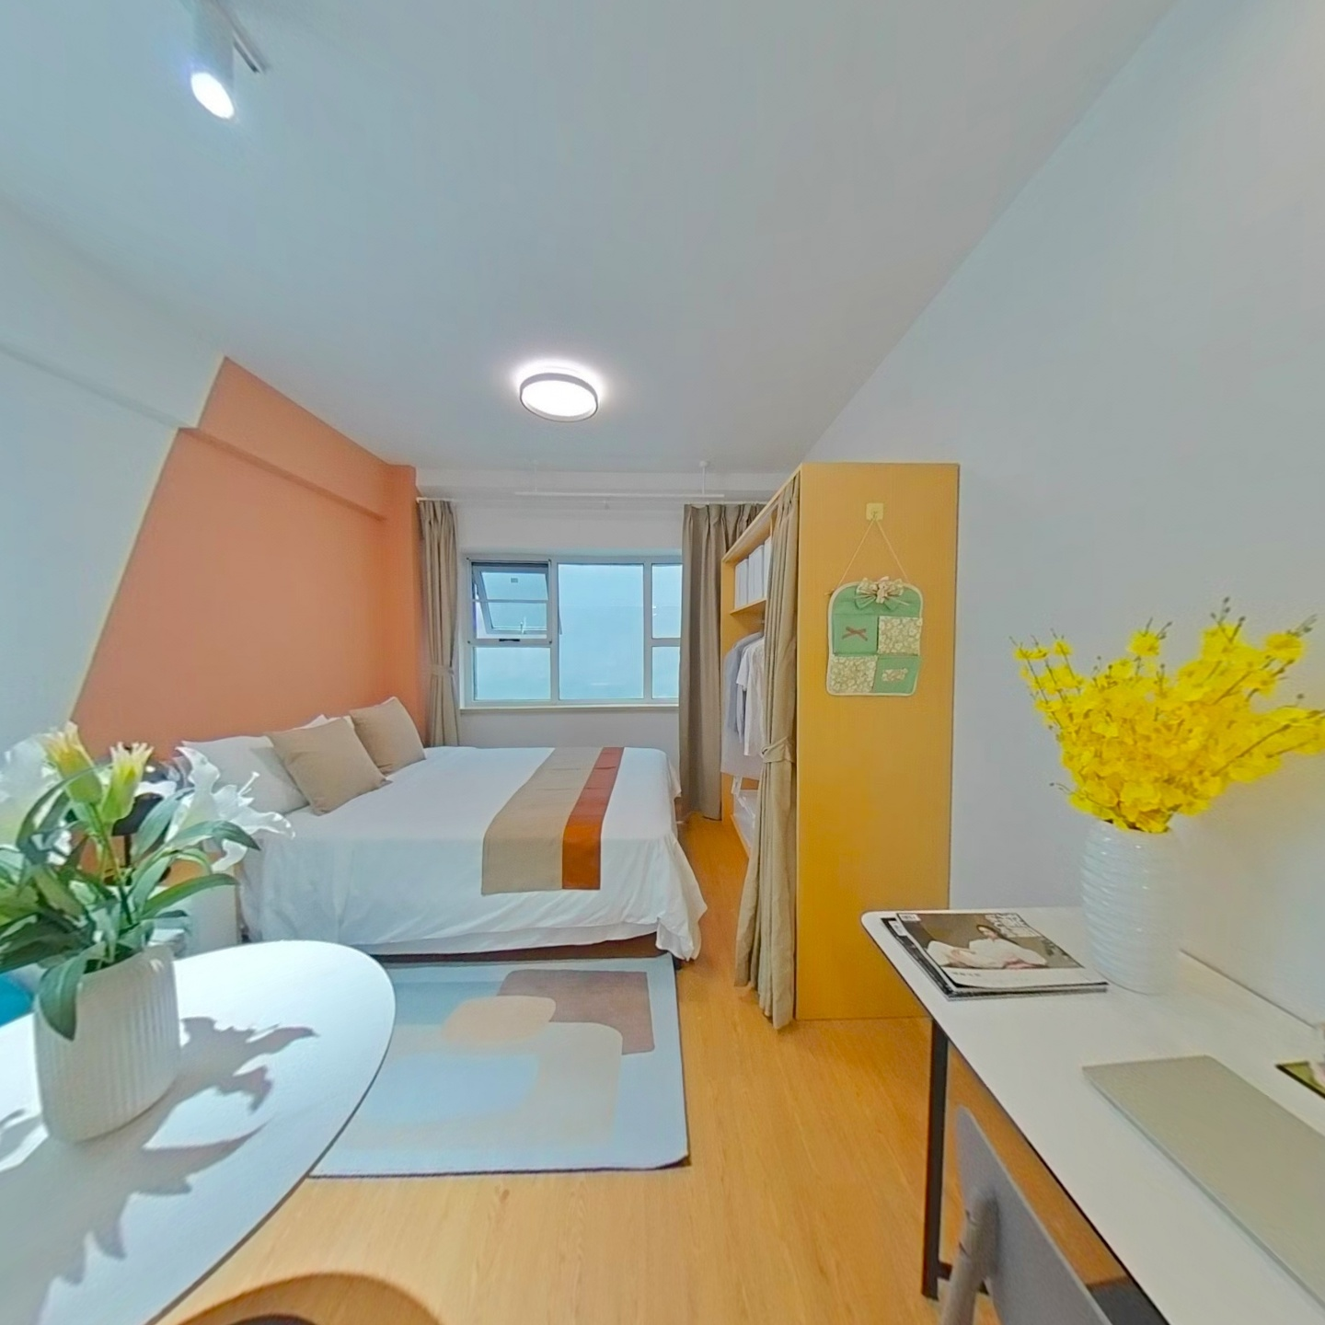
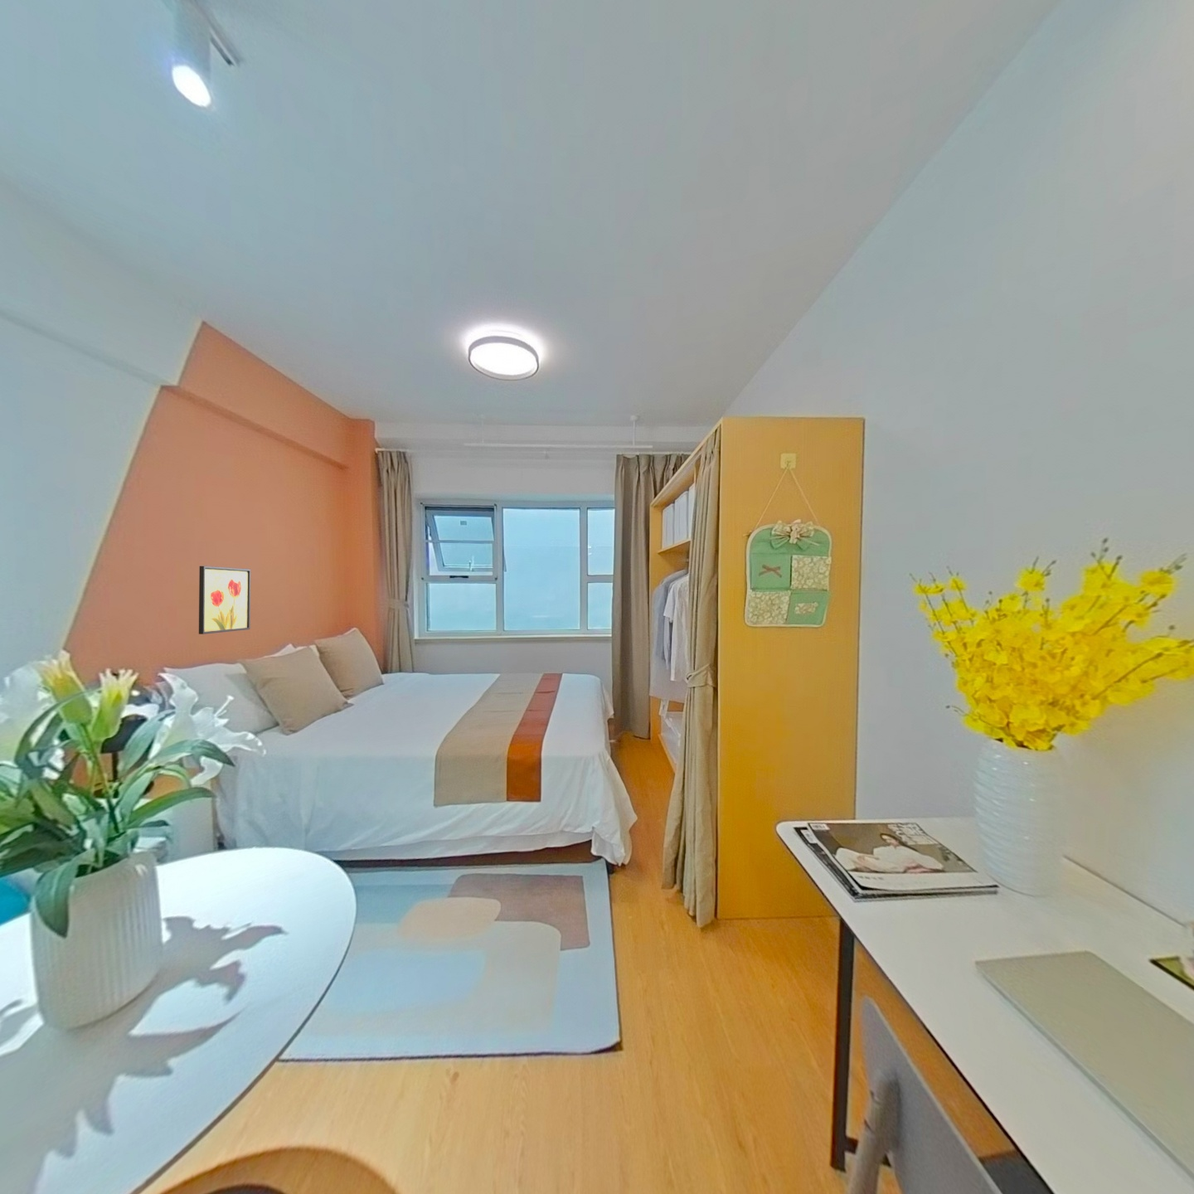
+ wall art (225, 599)
